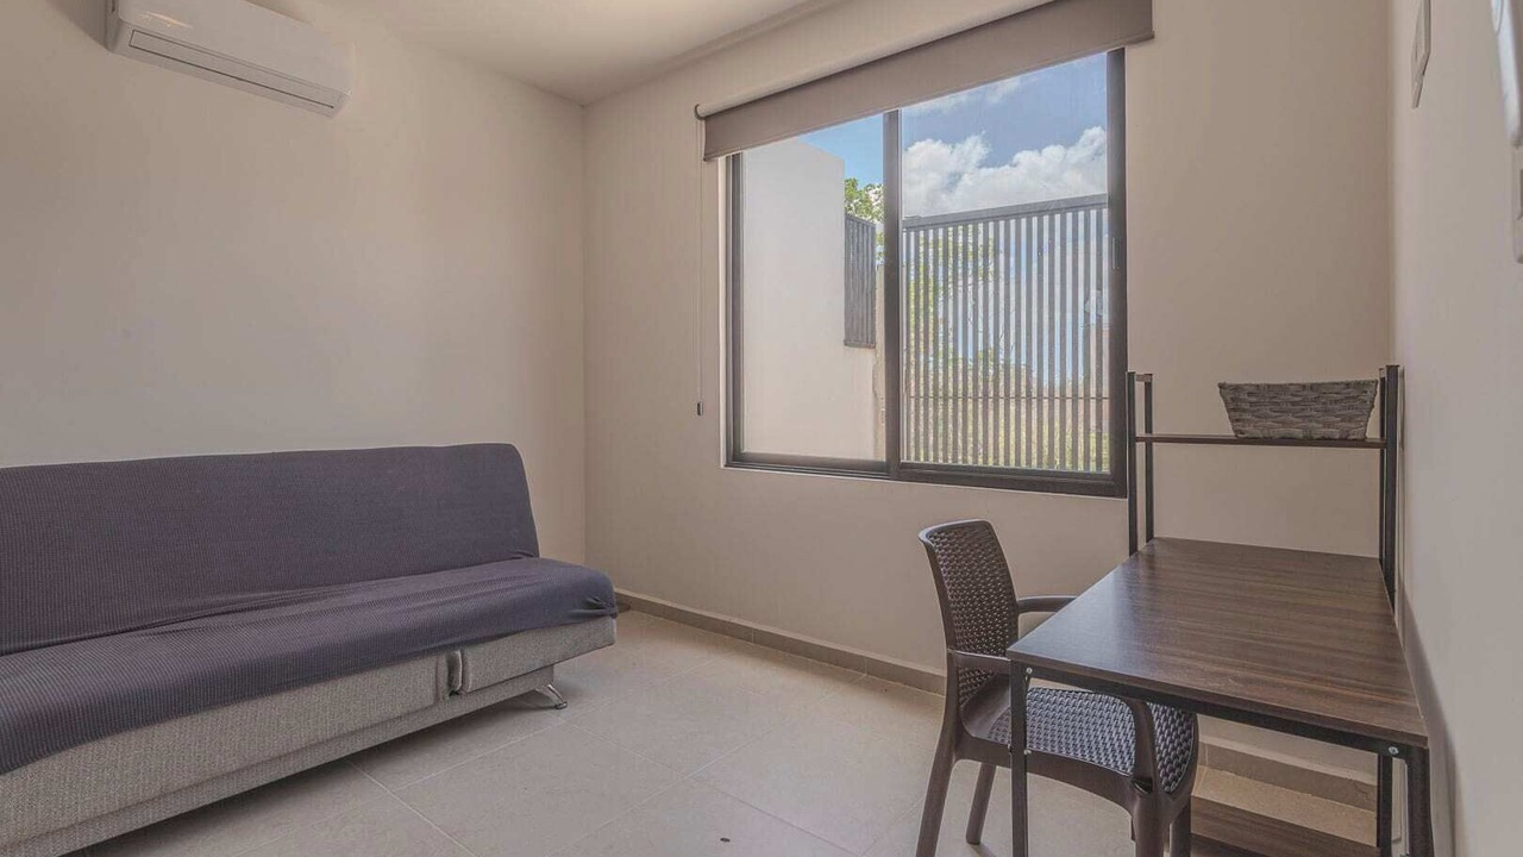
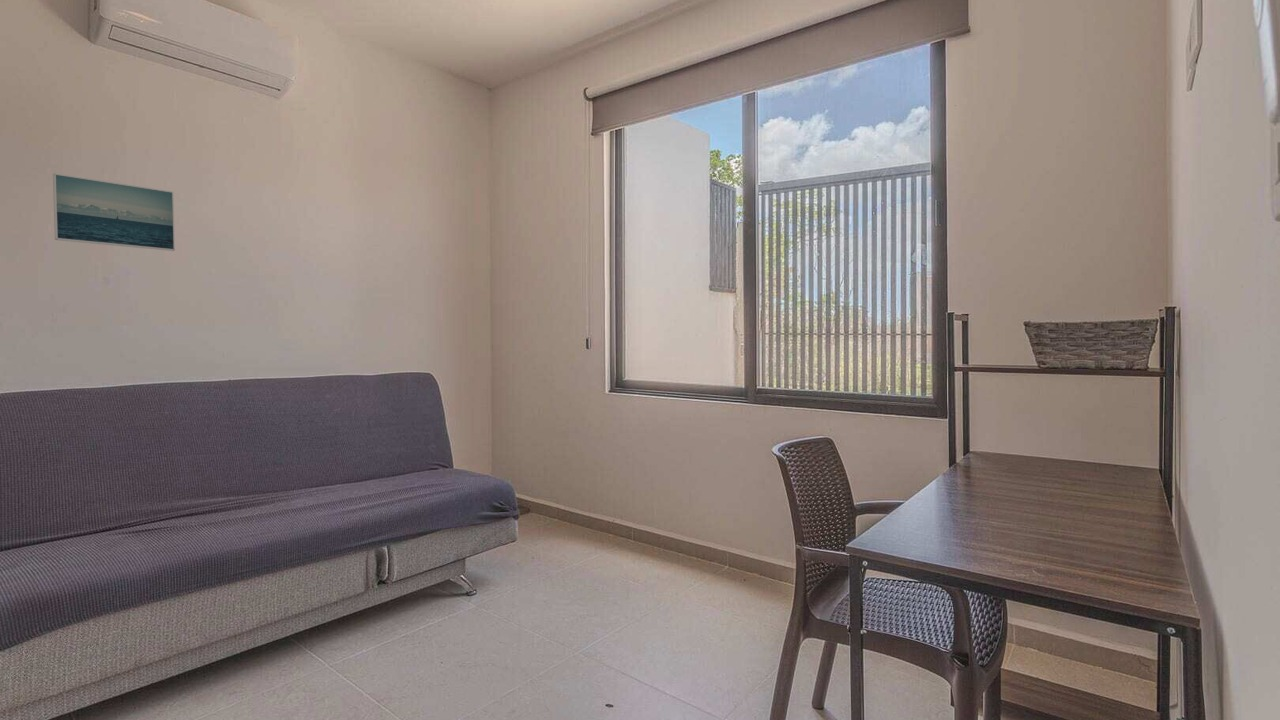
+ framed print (117, 214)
